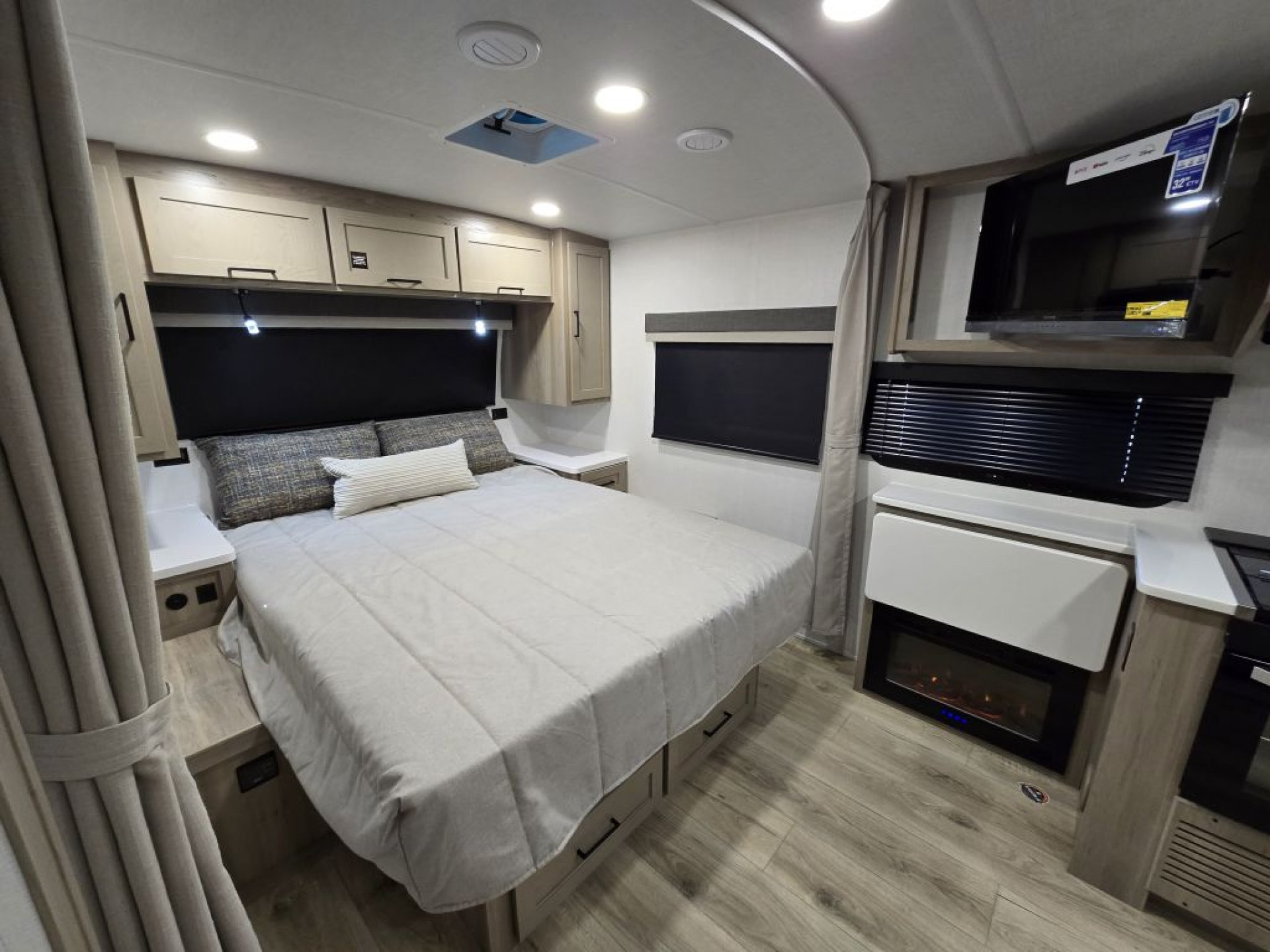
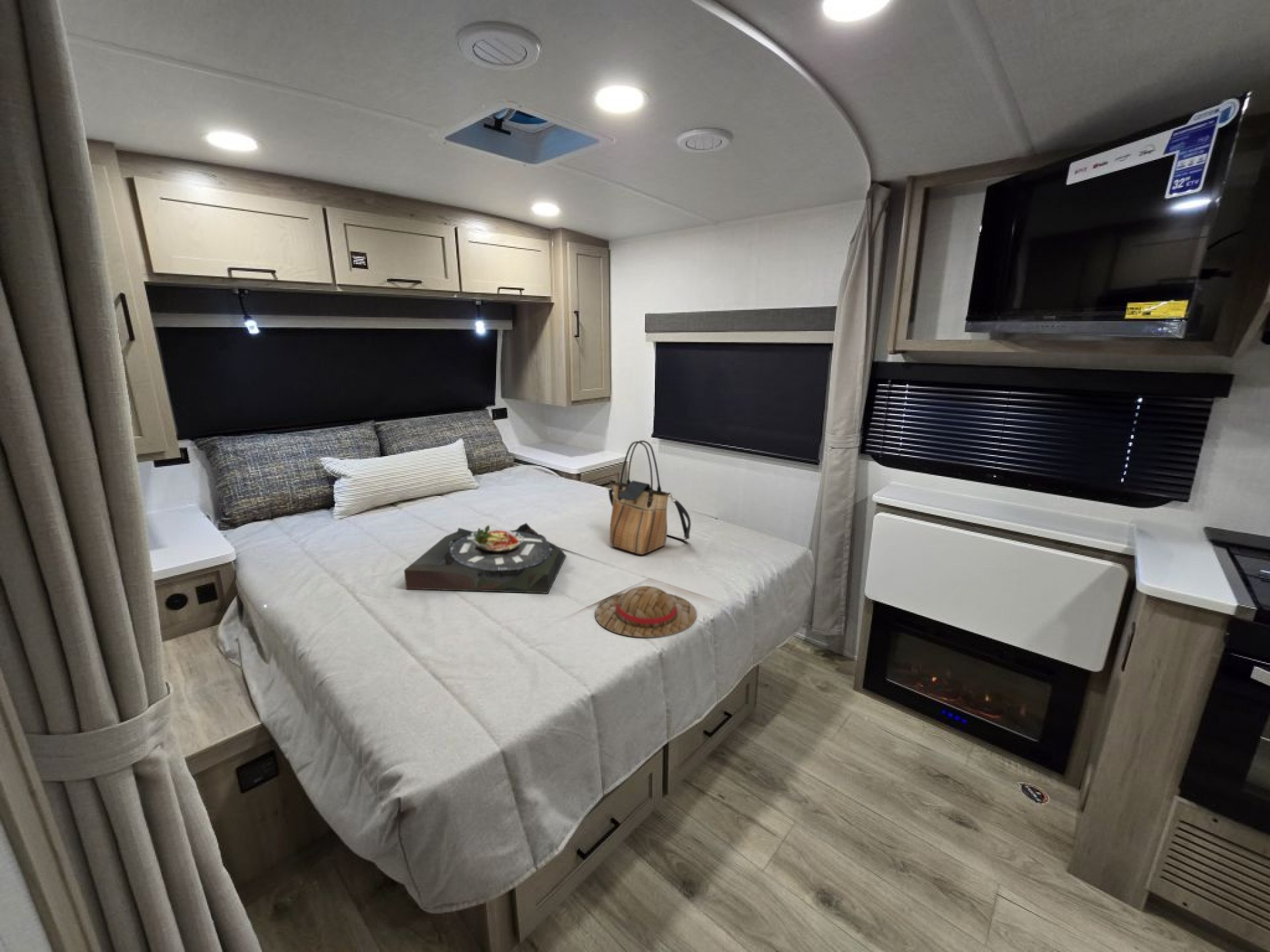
+ straw hat (646, 601)
+ tote bag (650, 493)
+ serving tray (496, 545)
